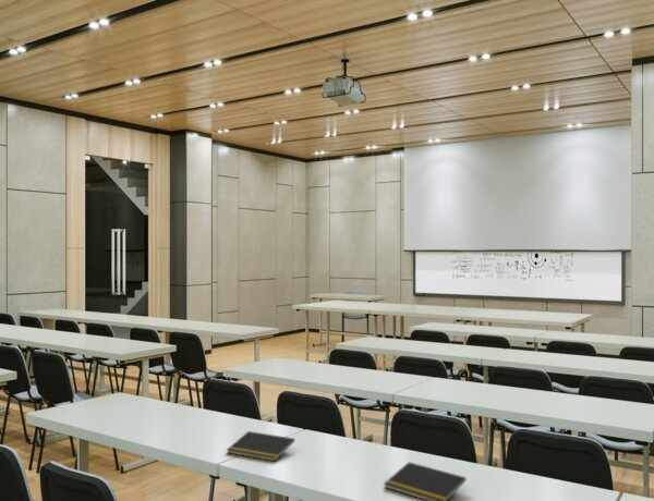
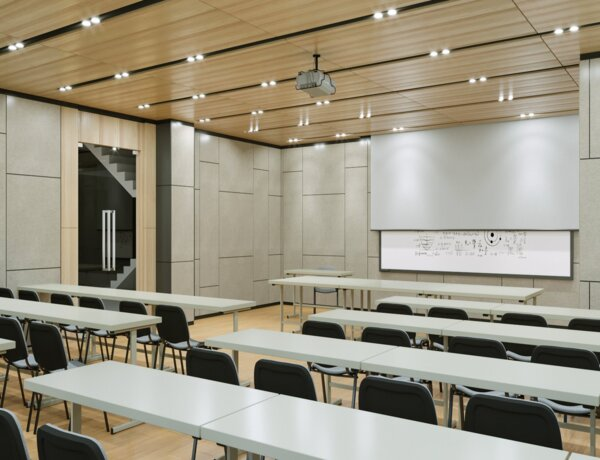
- notepad (424, 481)
- notepad (261, 445)
